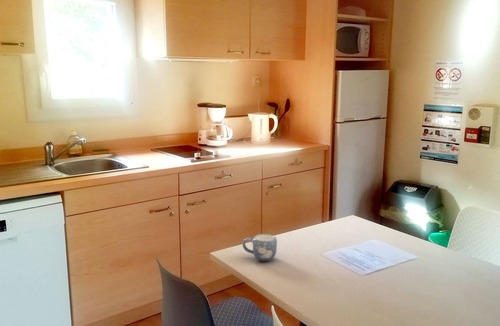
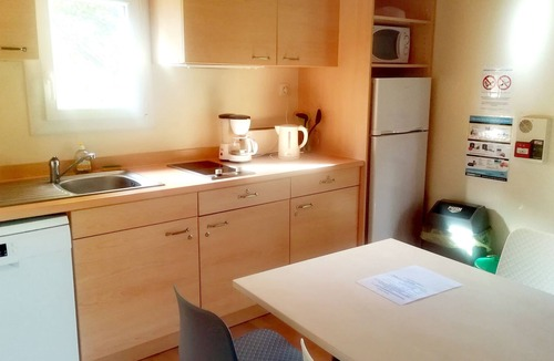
- mug (259, 247)
